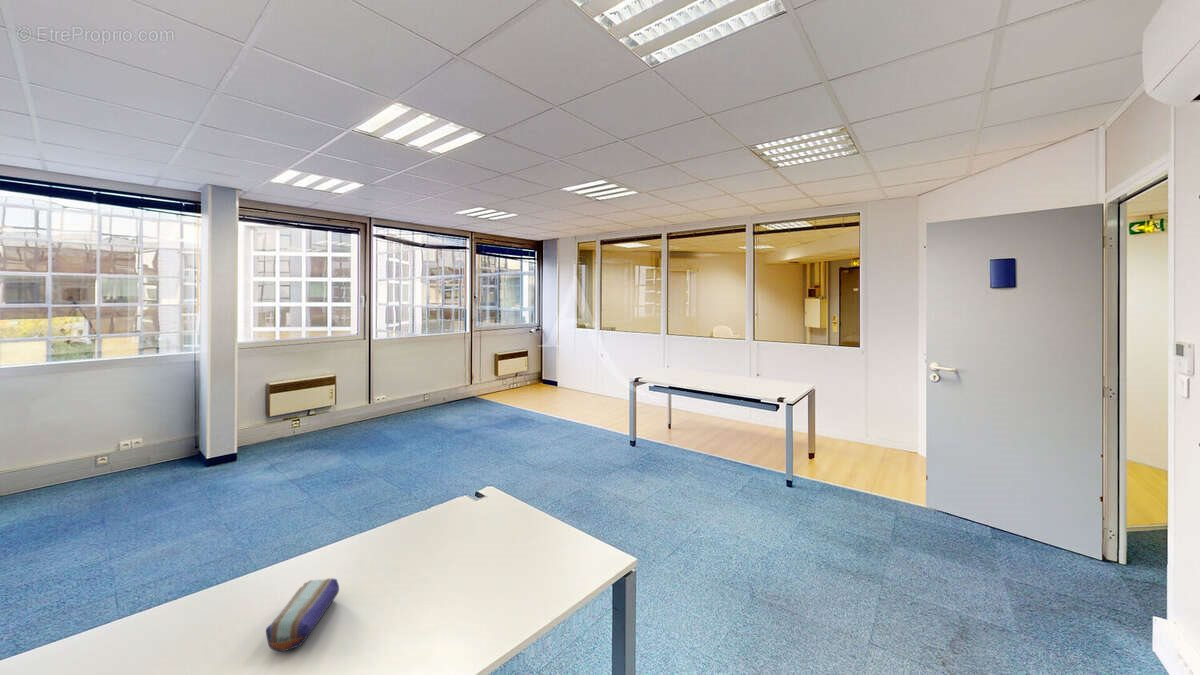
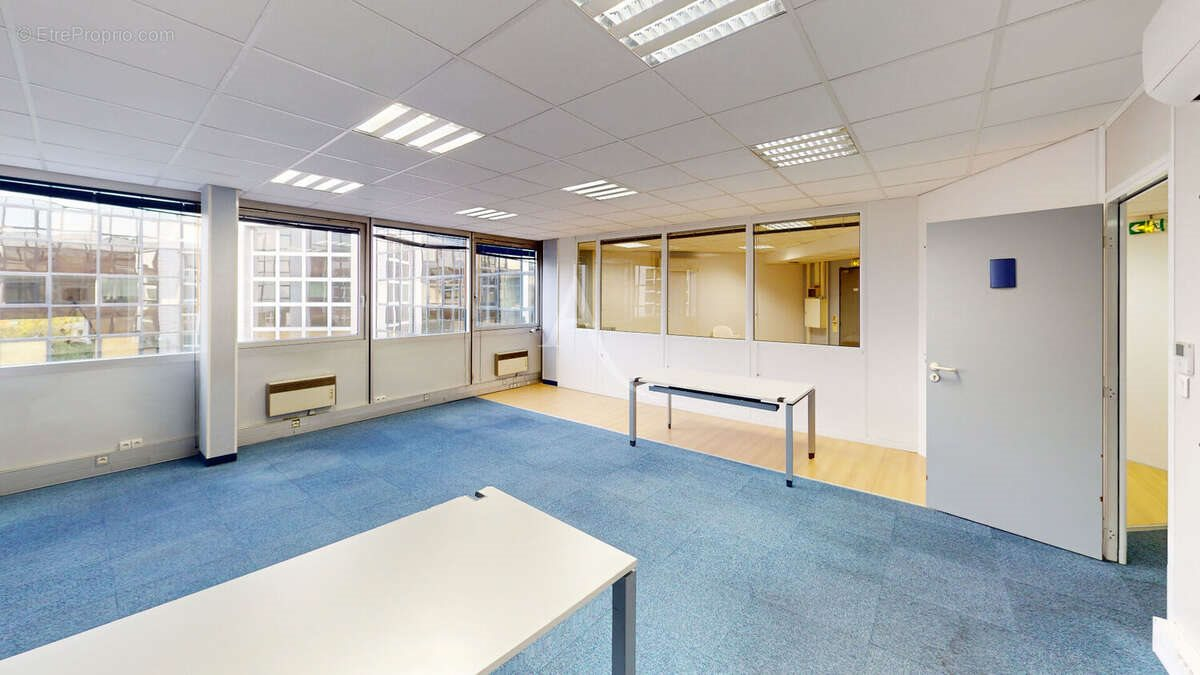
- pencil case (306, 609)
